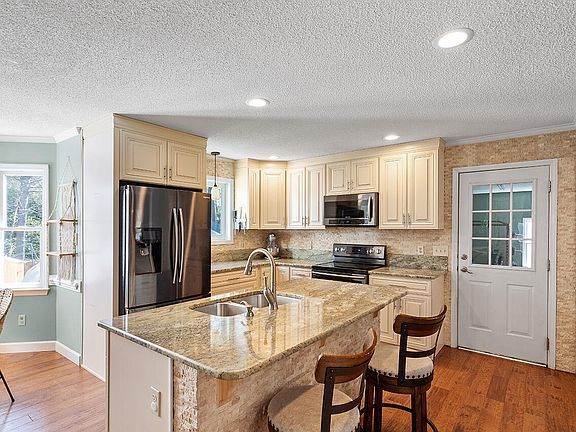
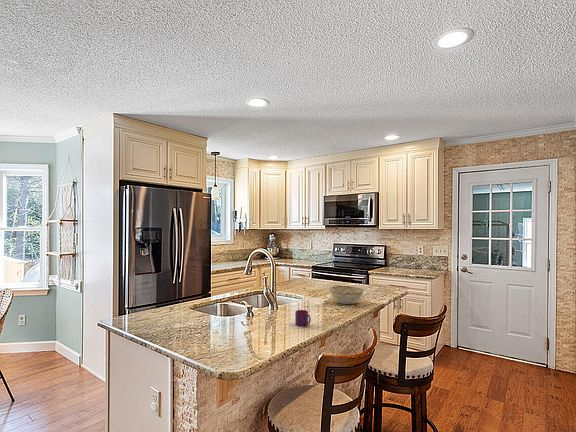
+ mug (303, 318)
+ ceramic bowl (346, 296)
